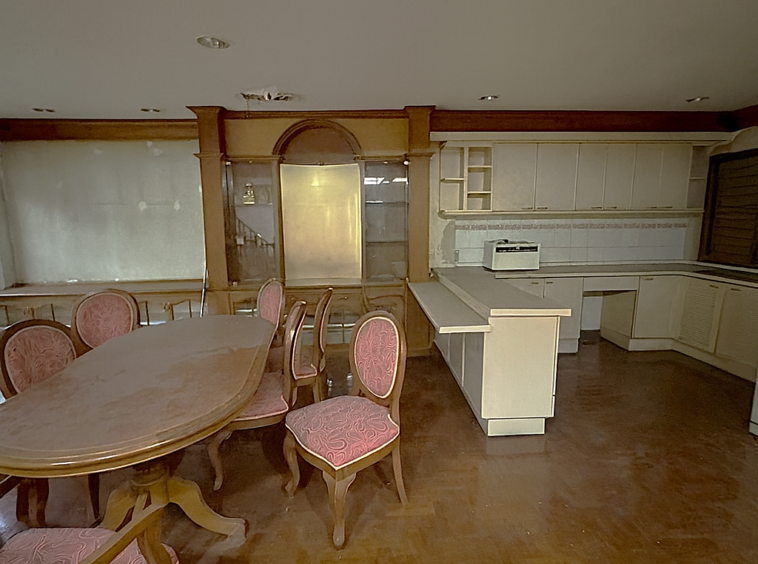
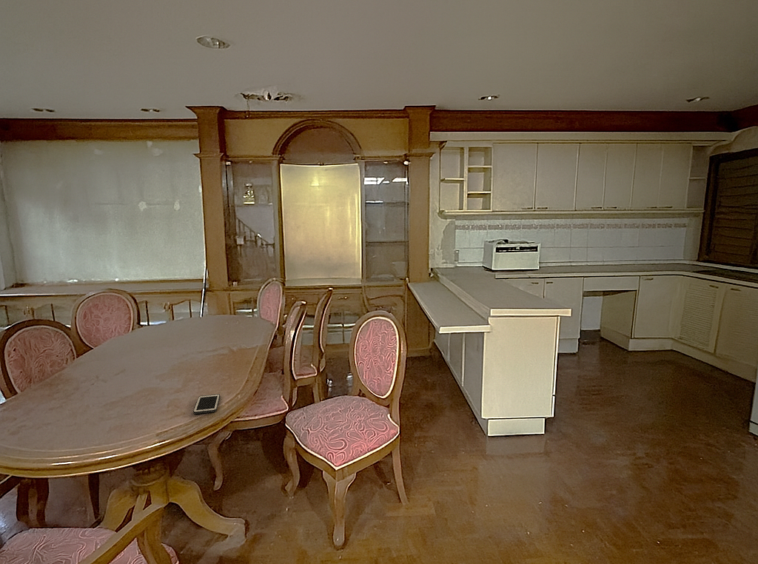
+ cell phone (207, 403)
